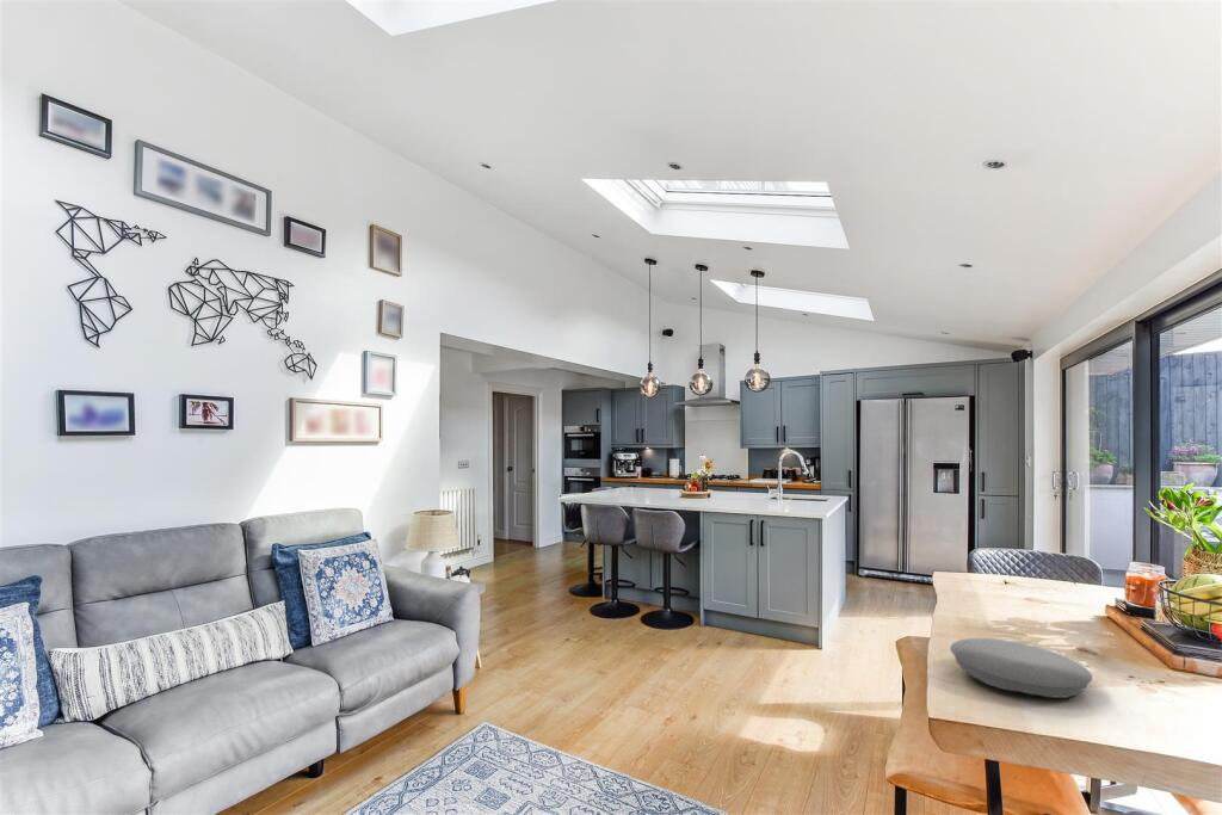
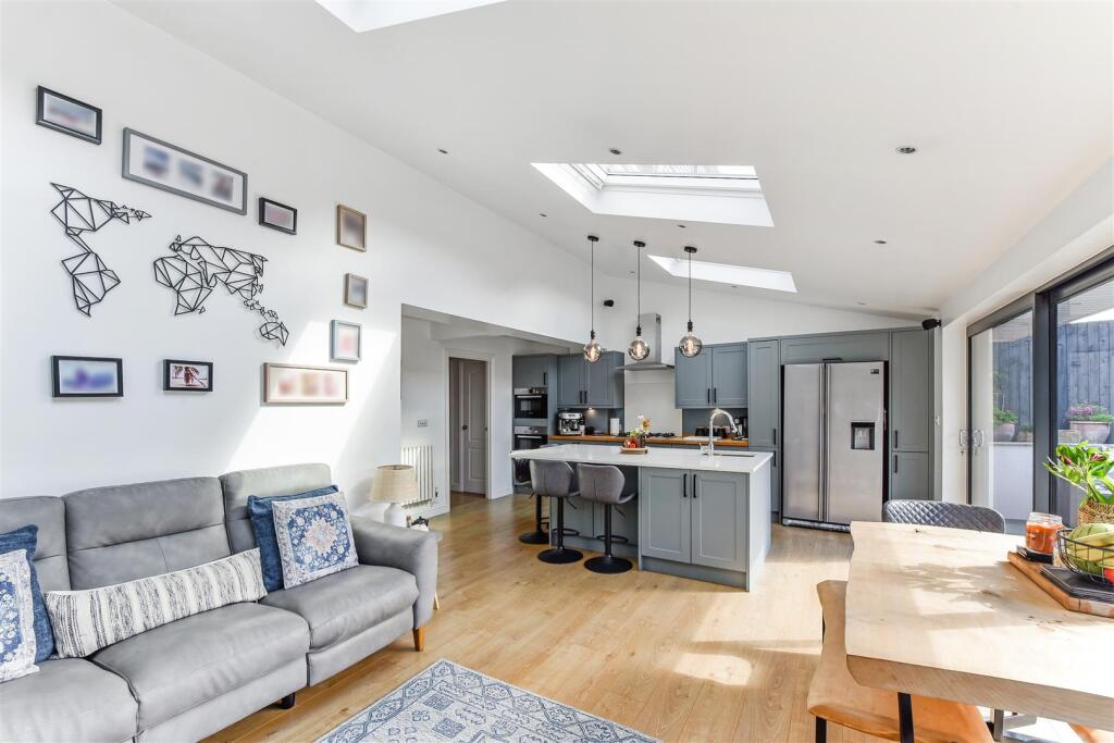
- bowl (1017, 669)
